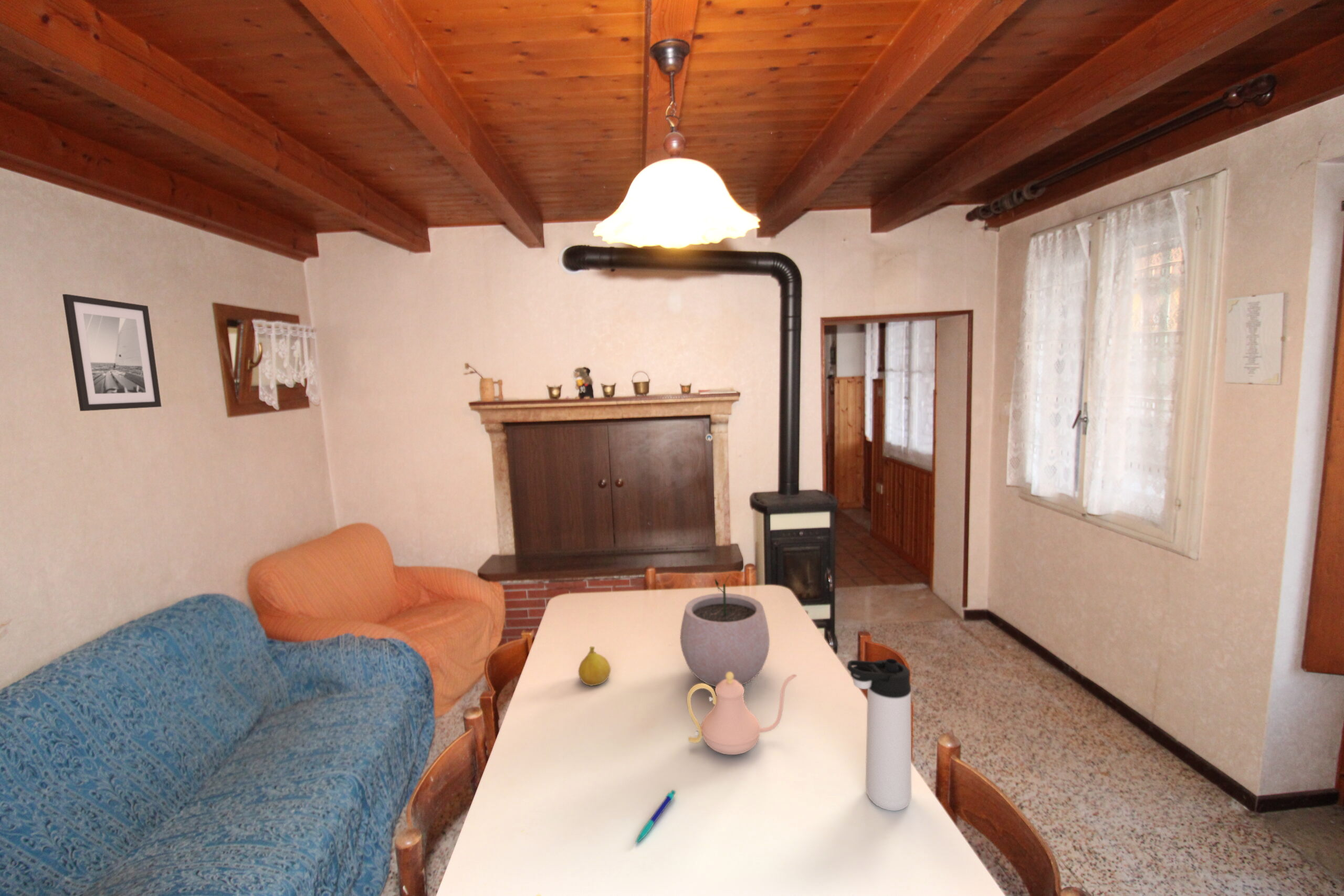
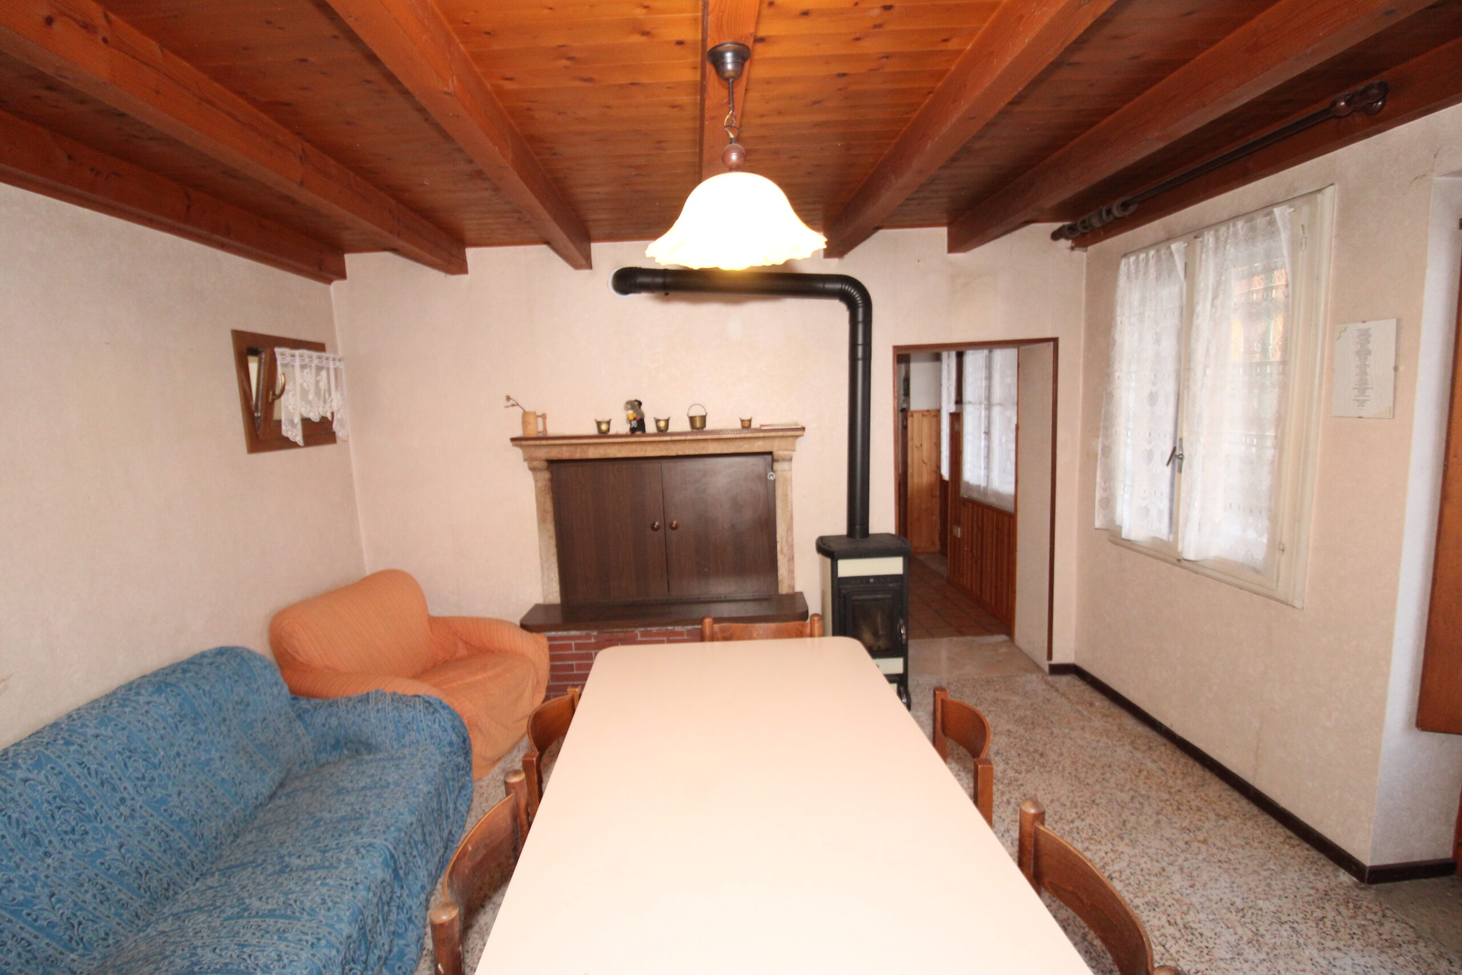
- plant pot (724, 627)
- pen (655, 816)
- fruit (594, 664)
- thermos bottle (879, 732)
- teapot (742, 707)
- wall art (116, 355)
